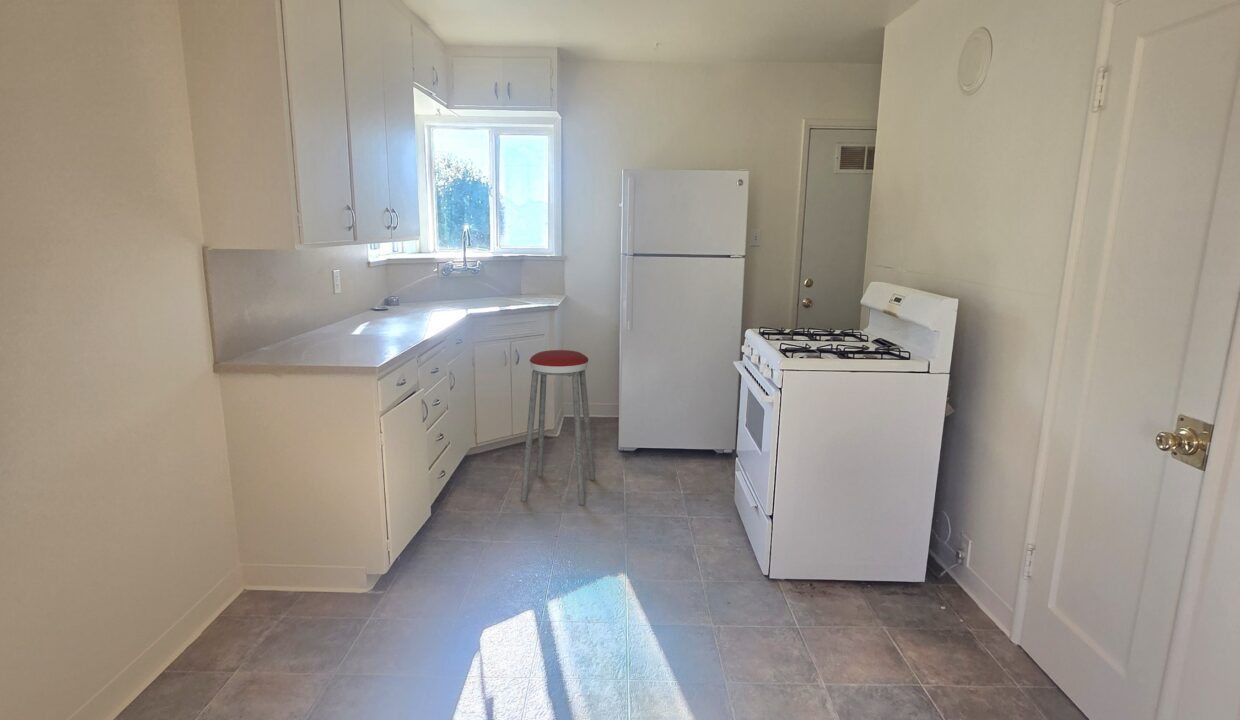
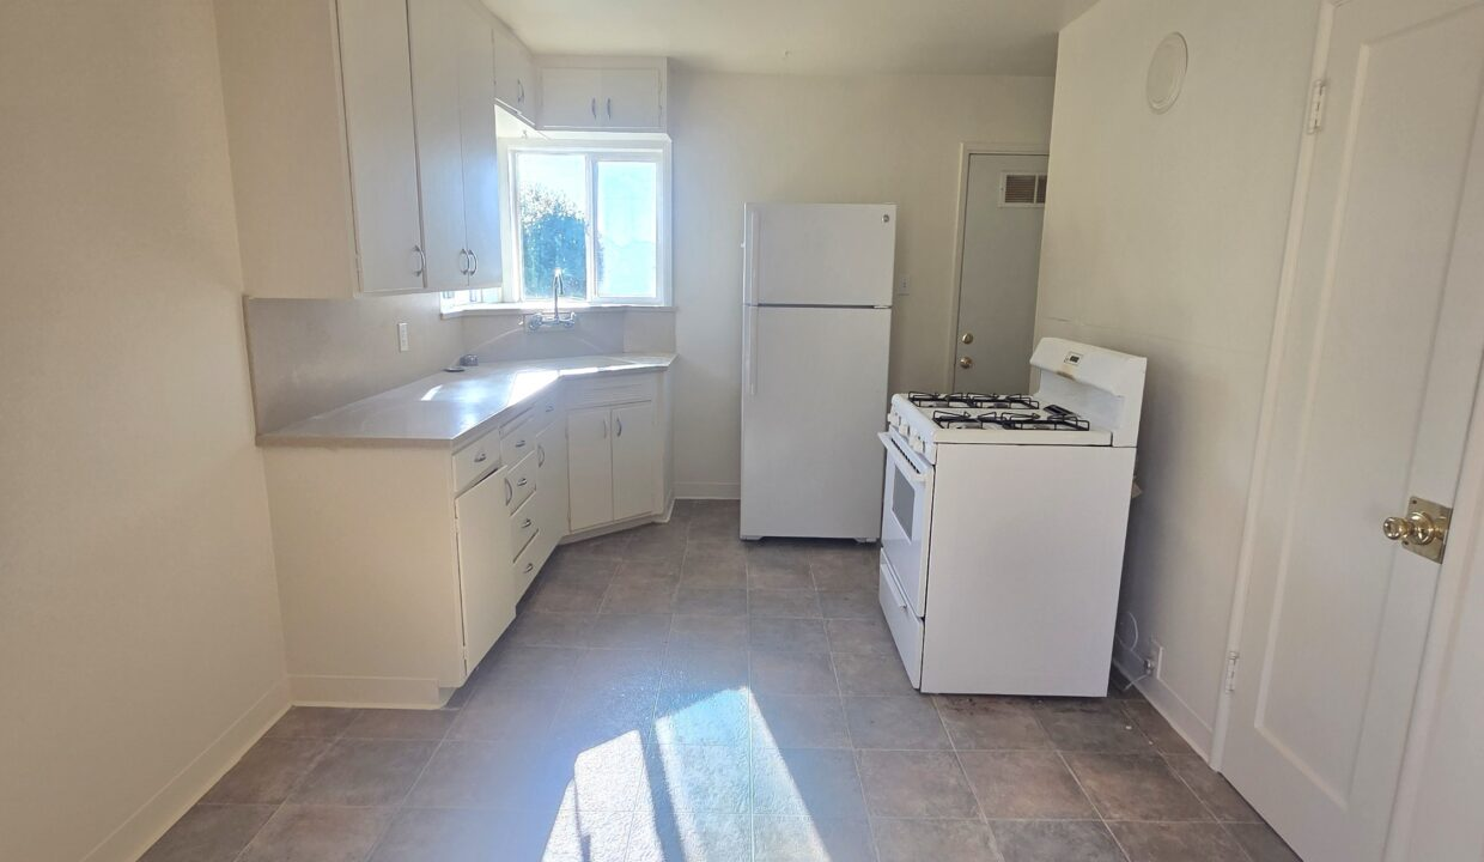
- music stool (544, 422)
